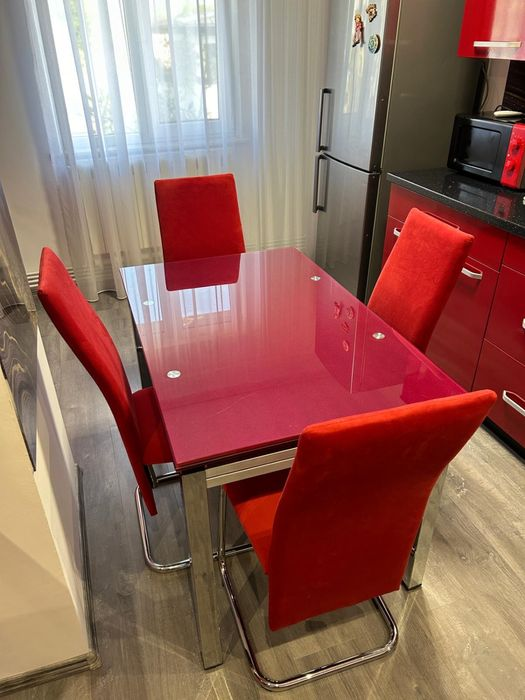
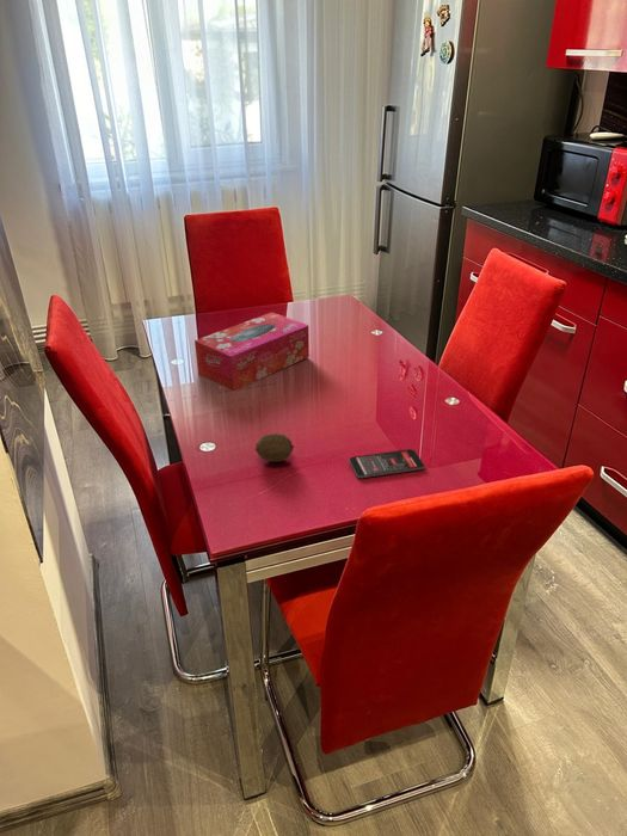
+ tissue box (253, 349)
+ fruit (275, 447)
+ smartphone (386, 463)
